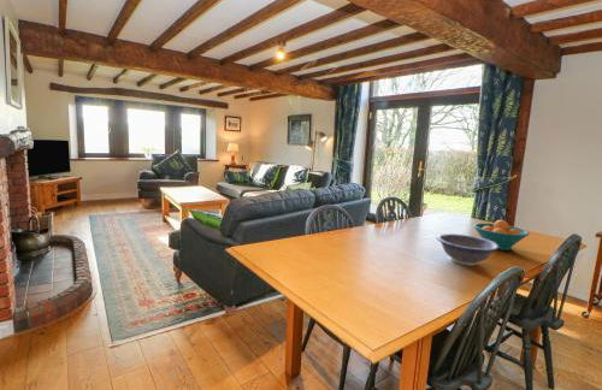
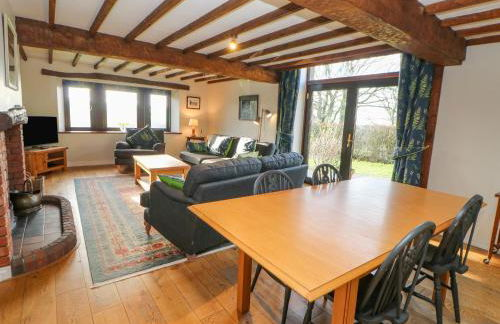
- fruit bowl (500, 234)
- decorative bowl (465, 250)
